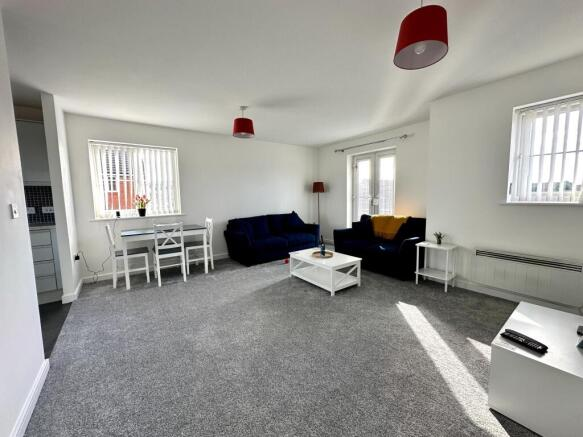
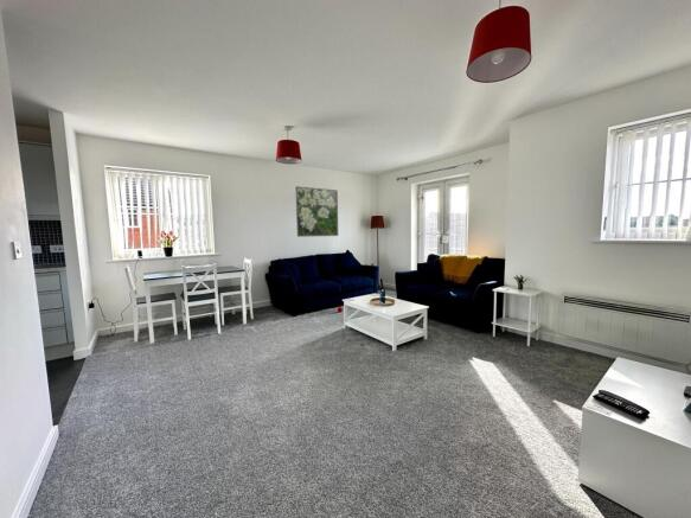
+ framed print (318, 212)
